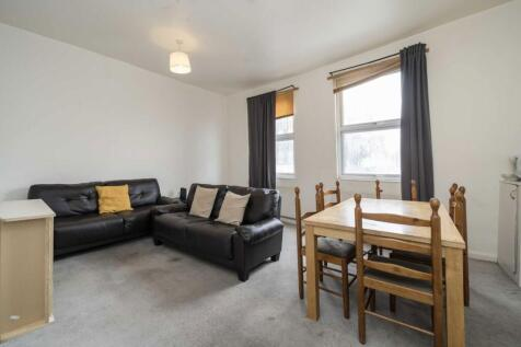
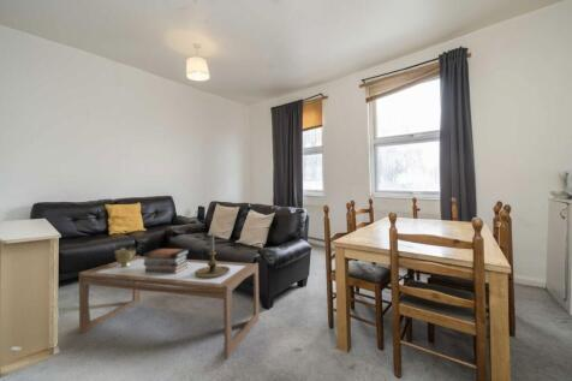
+ candle holder (211, 251)
+ decorative bowl (125, 255)
+ coffee table (175, 293)
+ book stack (166, 258)
